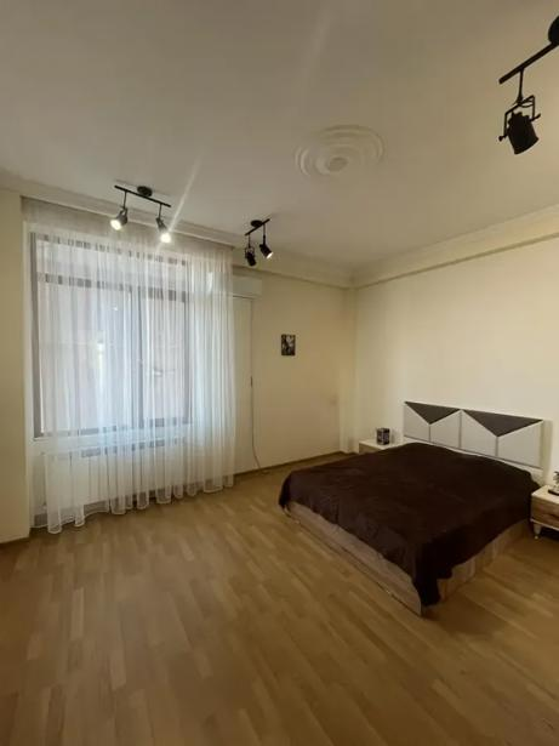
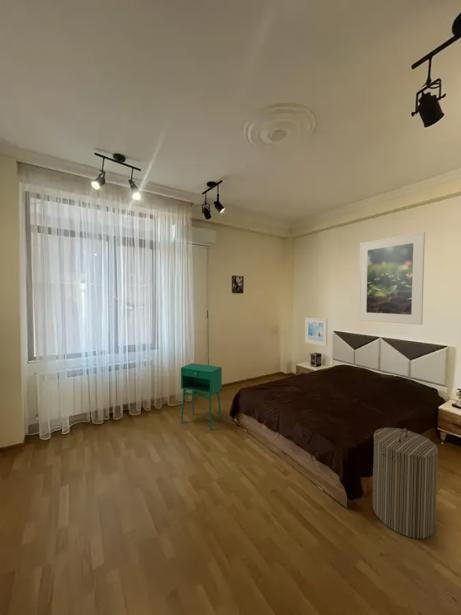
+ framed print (388, 280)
+ laundry hamper (403, 472)
+ storage cabinet (200, 395)
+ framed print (315, 331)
